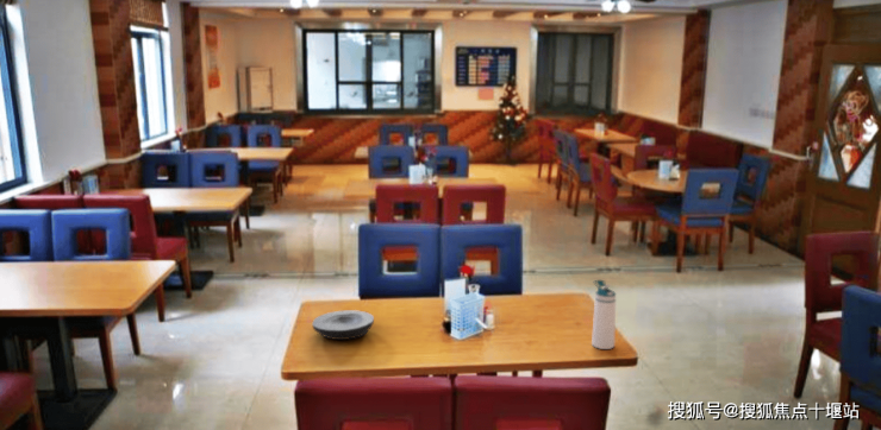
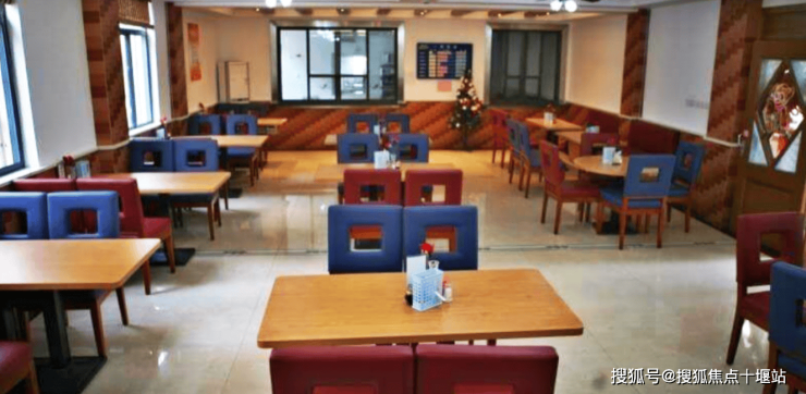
- water bottle (602, 312)
- plate (343, 325)
